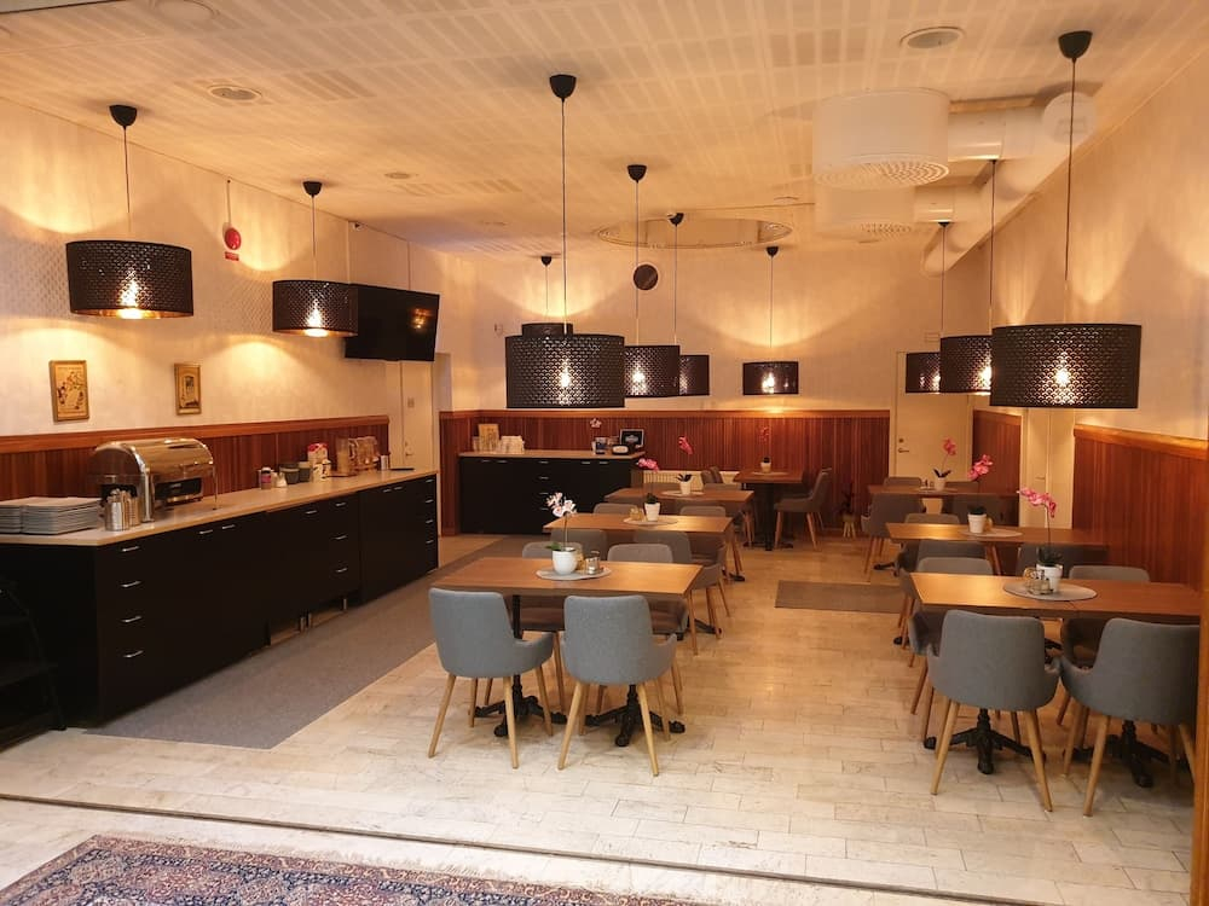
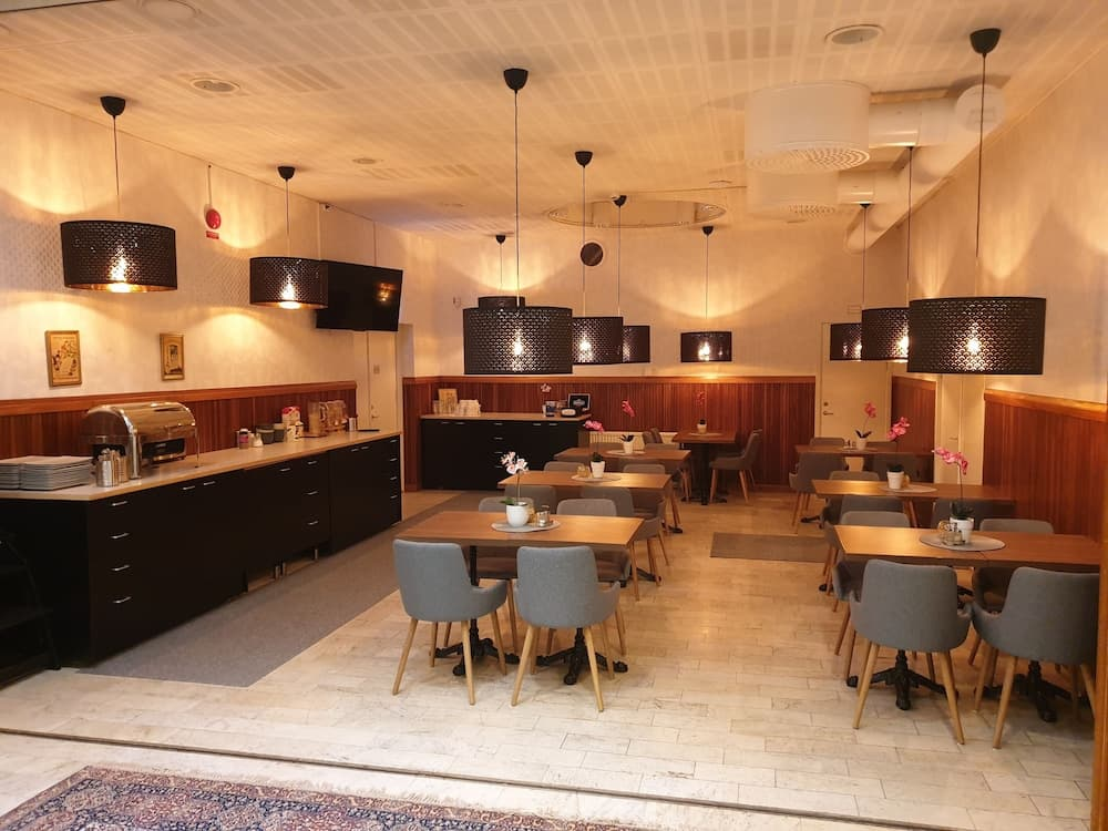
- house plant (846, 509)
